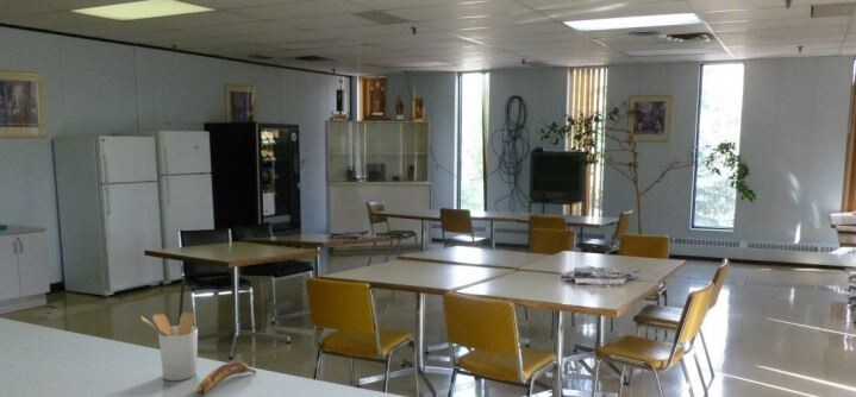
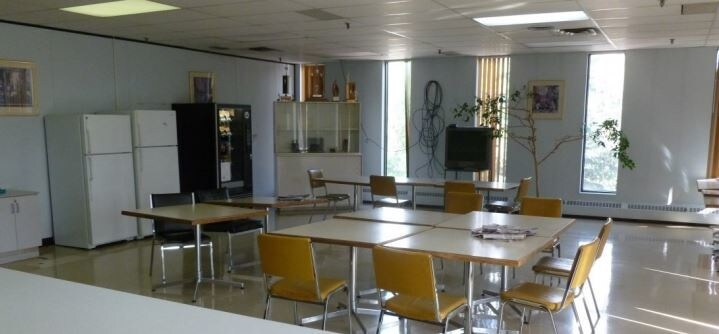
- utensil holder (169, 344)
- banana (223, 374)
